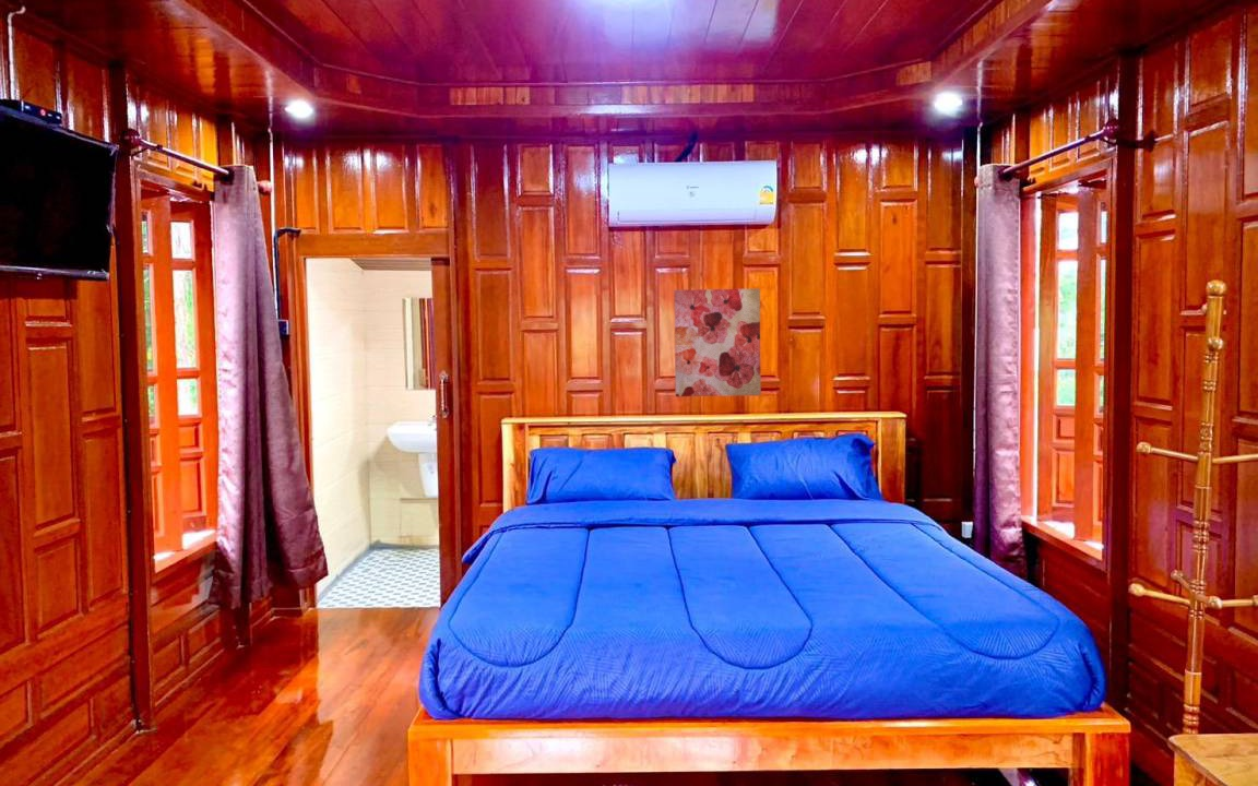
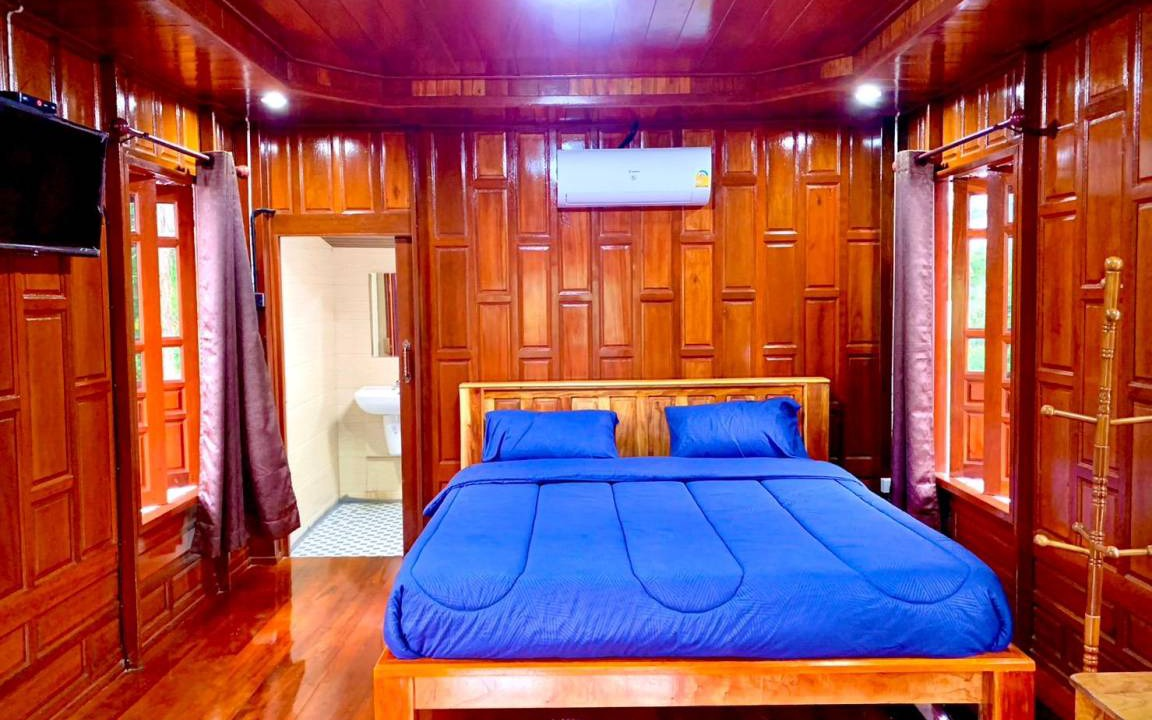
- wall art (717, 343)
